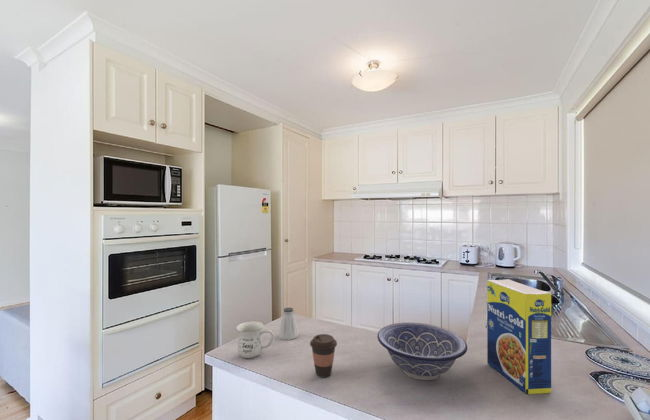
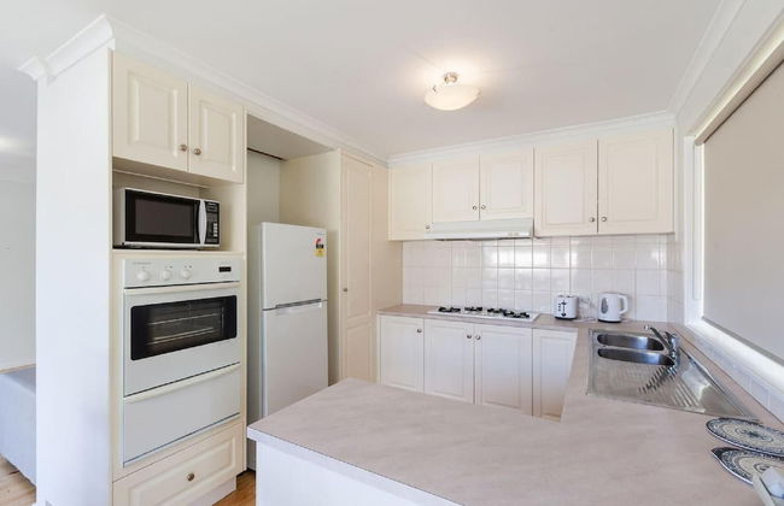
- coffee cup (323, 355)
- saltshaker (288, 322)
- legume (516, 331)
- mug (255, 340)
- decorative bowl (420, 354)
